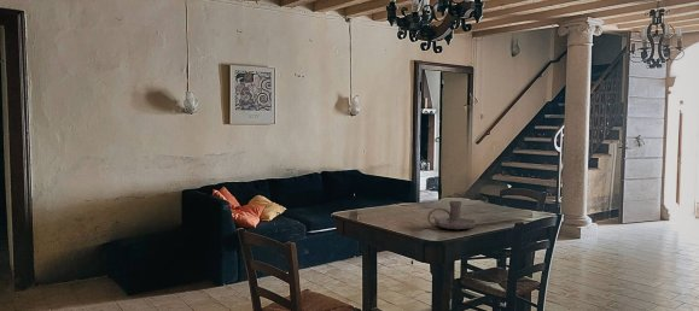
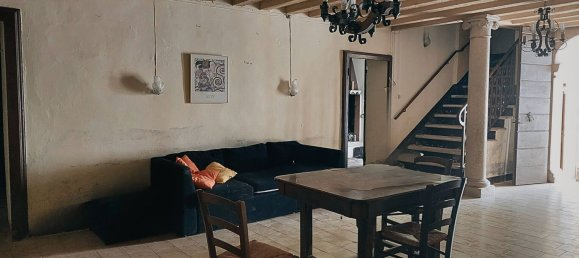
- candle holder (450, 215)
